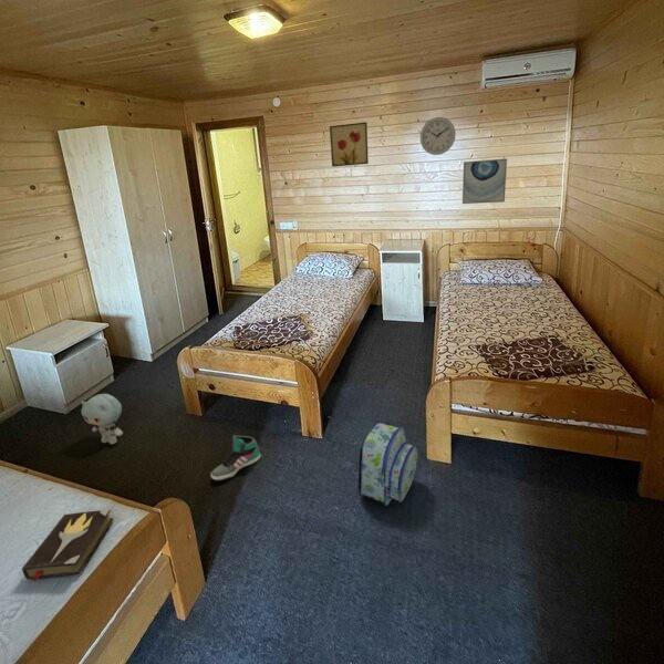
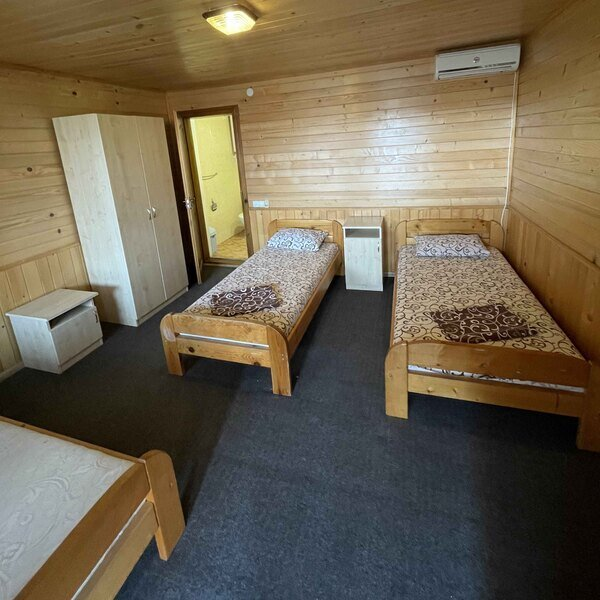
- backpack (388, 460)
- wall art (484, 181)
- wall art (349, 145)
- wall clock (437, 136)
- sneaker (235, 454)
- hardback book (71, 541)
- plush toy (104, 419)
